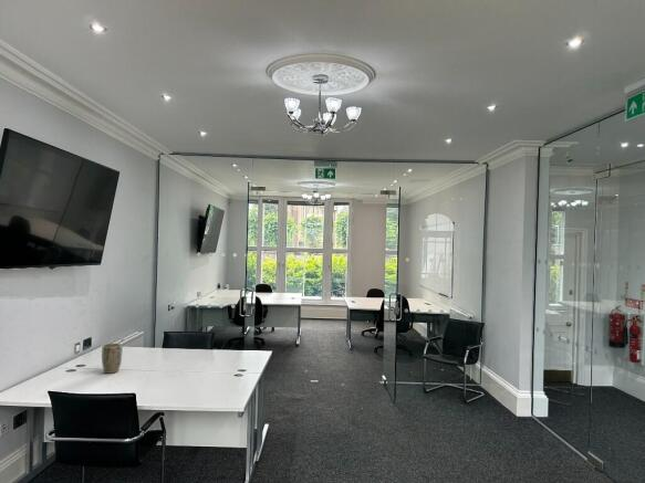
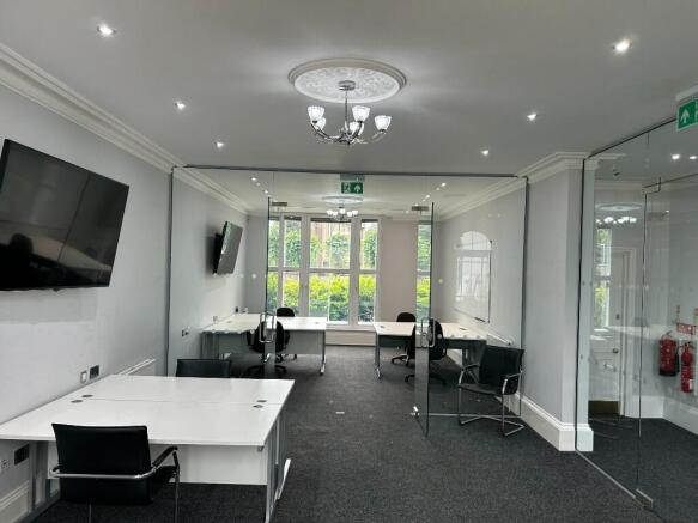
- plant pot (111, 358)
